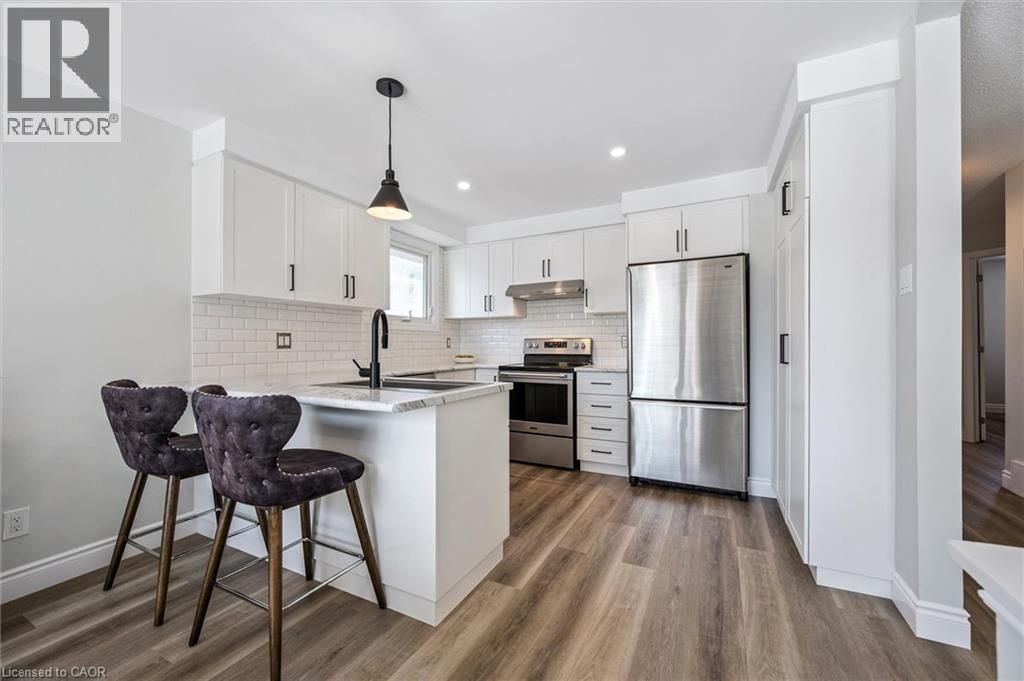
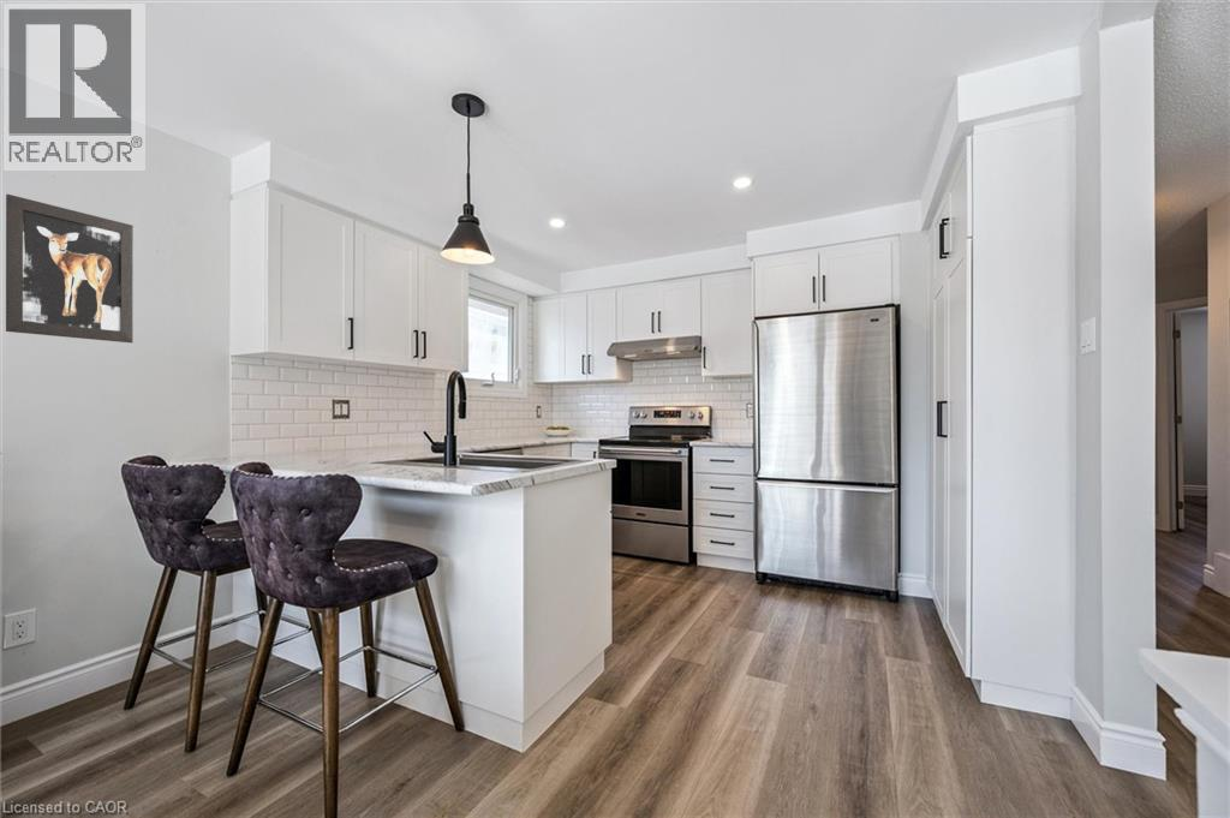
+ wall art (73, 274)
